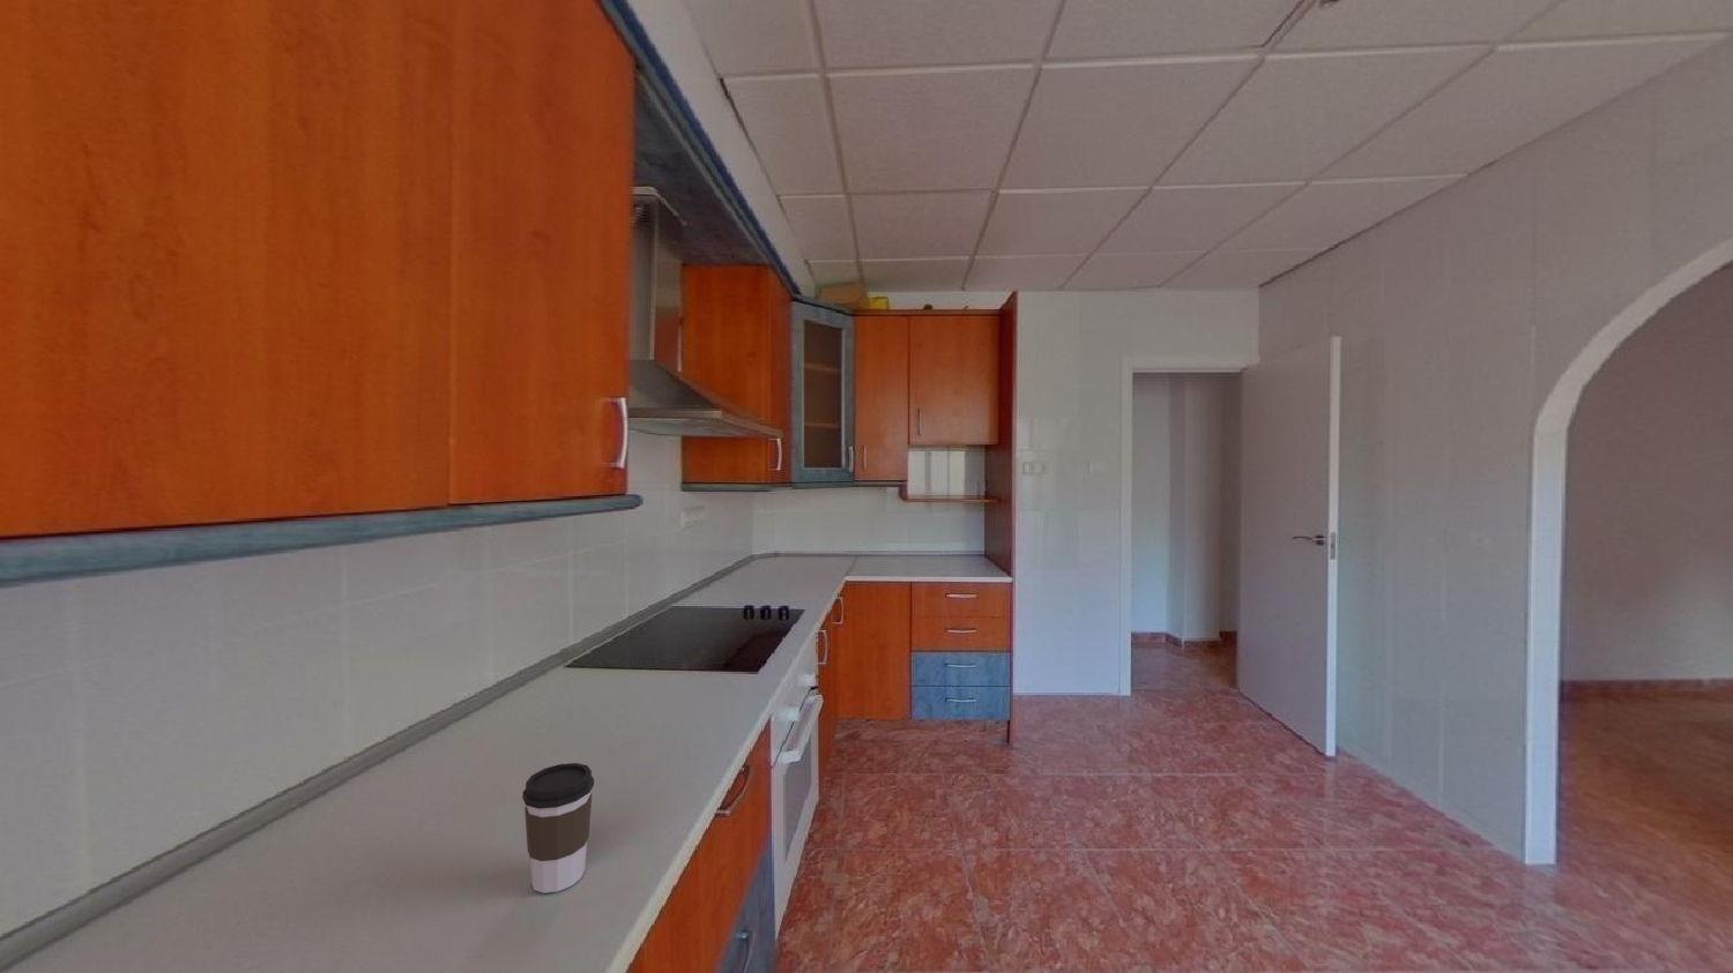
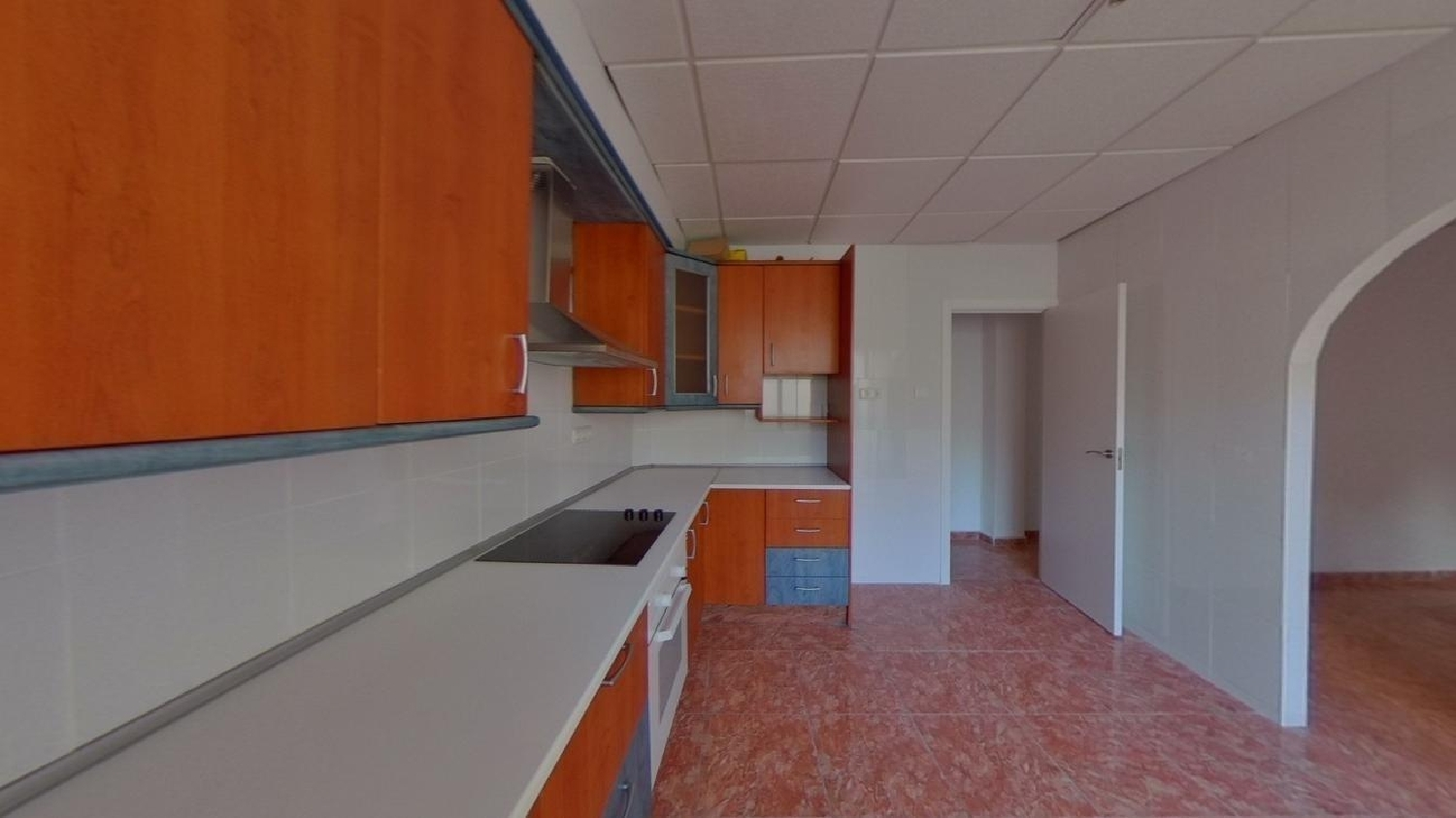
- coffee cup (558, 827)
